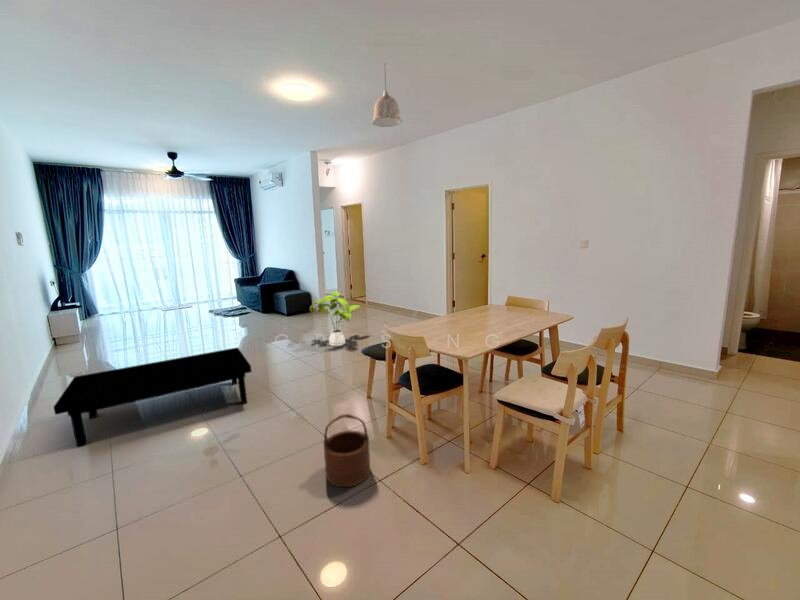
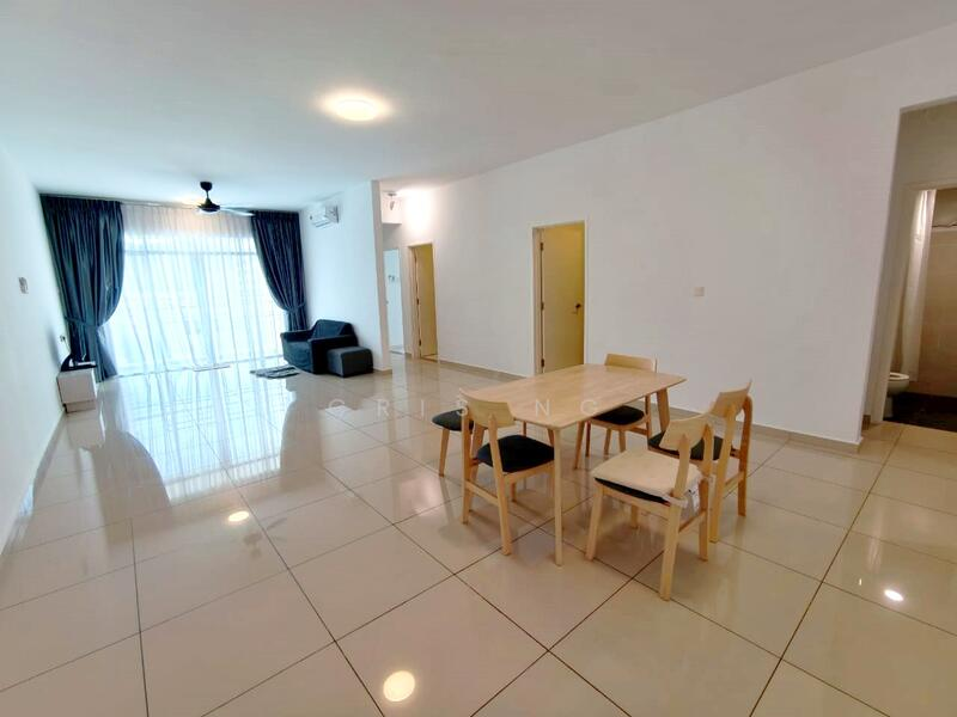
- coffee table (167, 390)
- house plant (339, 320)
- pendant lamp (385, 93)
- wooden bucket (346, 445)
